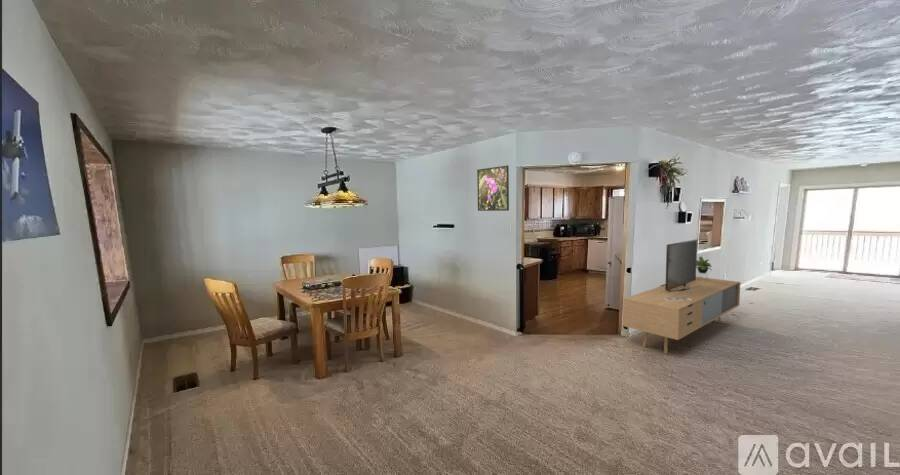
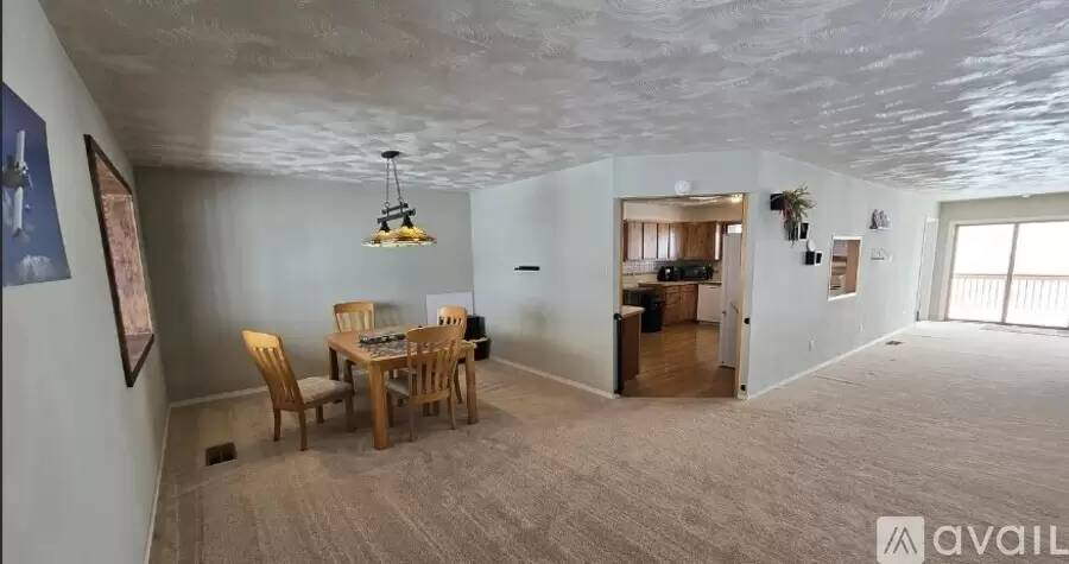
- media console (685, 288)
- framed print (492, 189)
